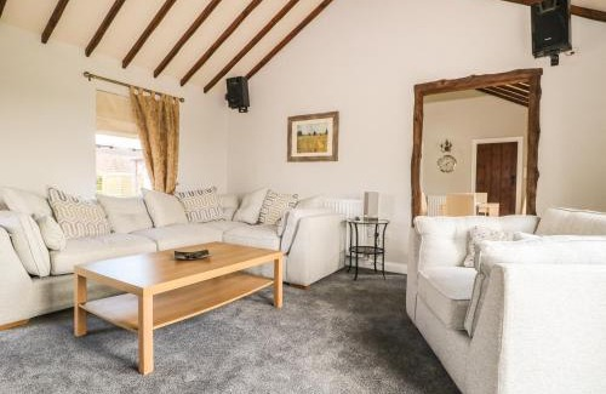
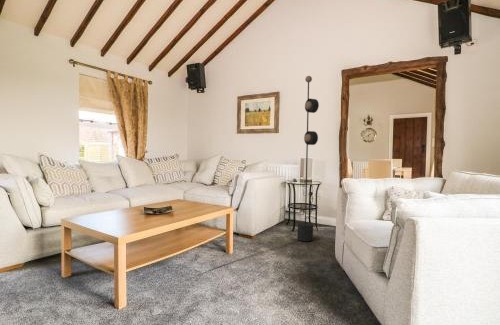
+ floor lamp (306, 159)
